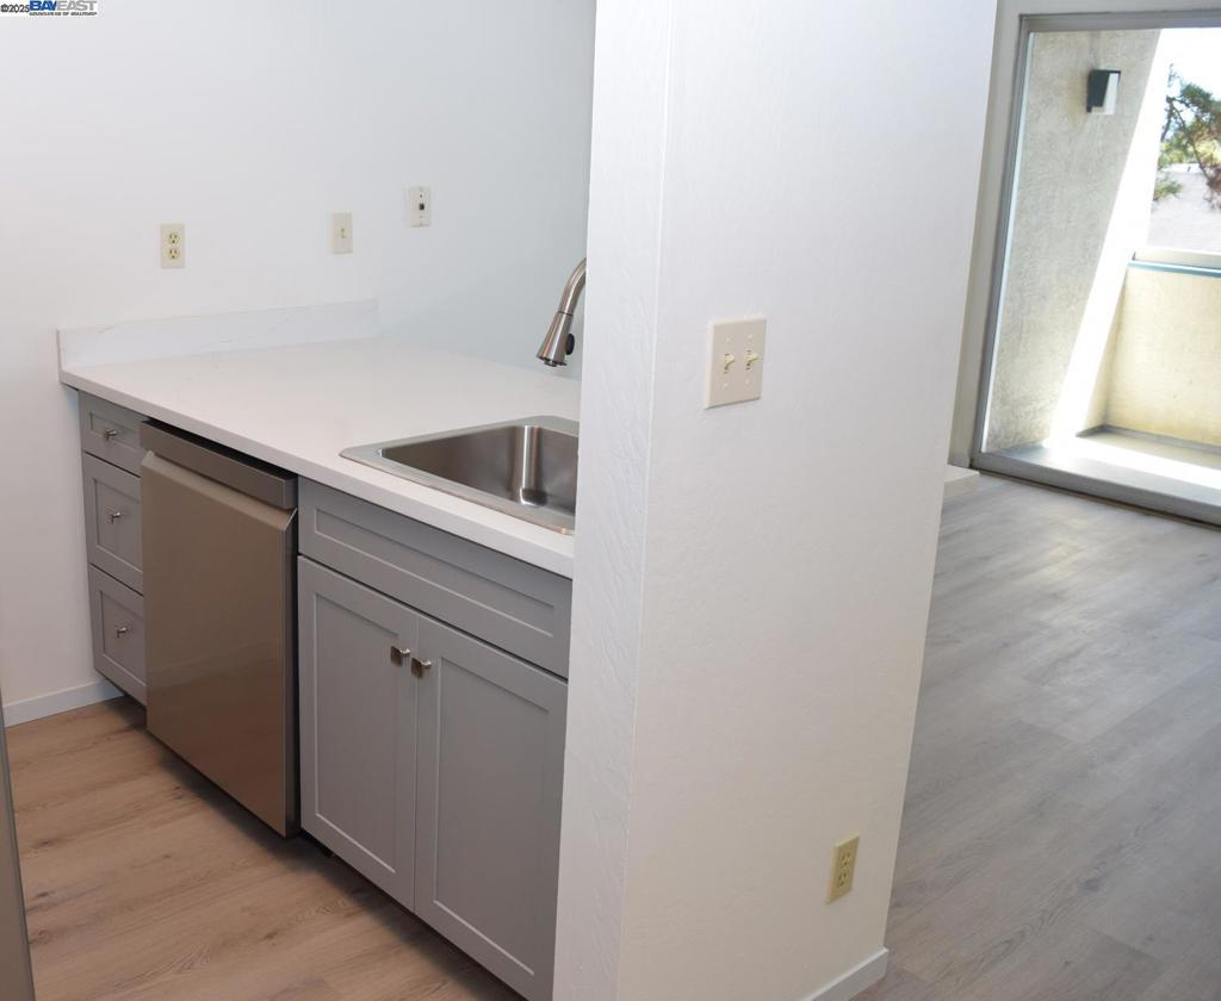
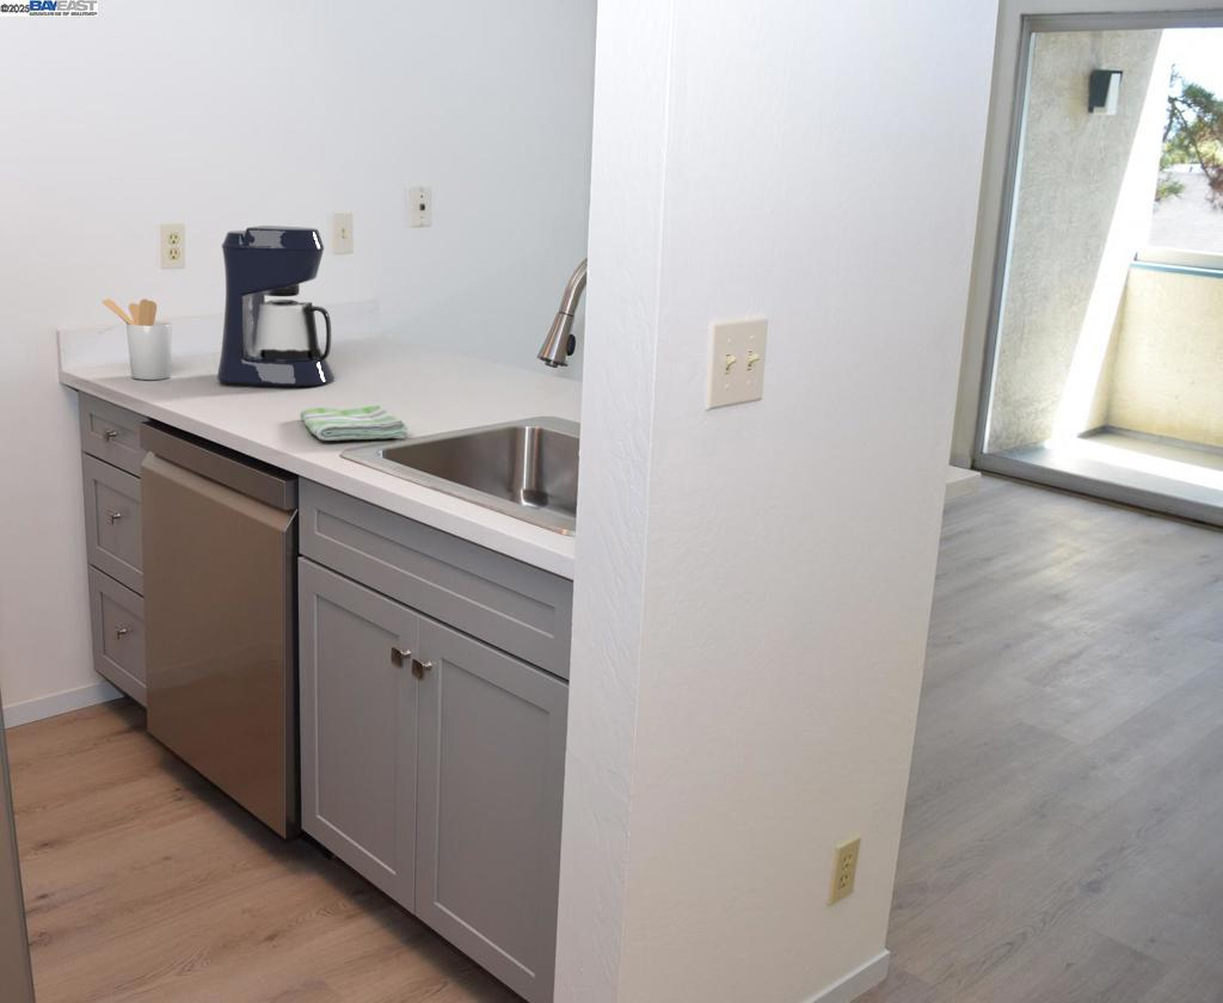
+ dish towel (351, 419)
+ utensil holder (137, 337)
+ coffee maker (274, 303)
